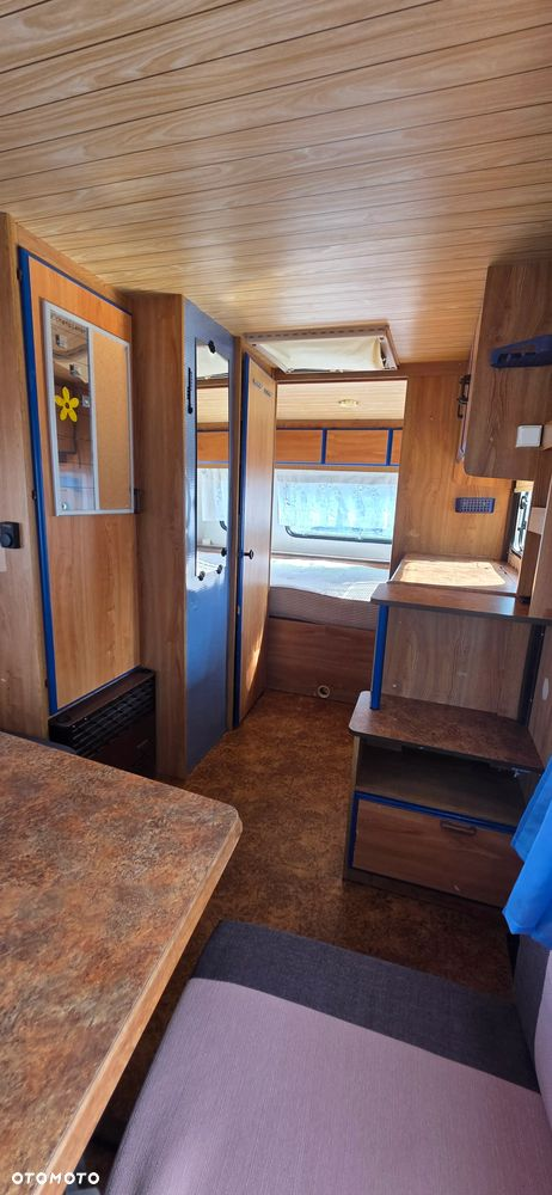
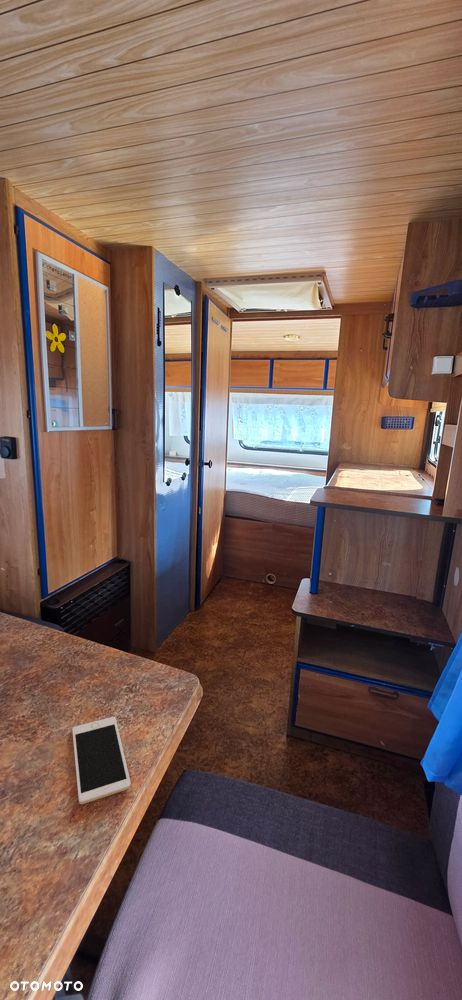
+ cell phone (99, 755)
